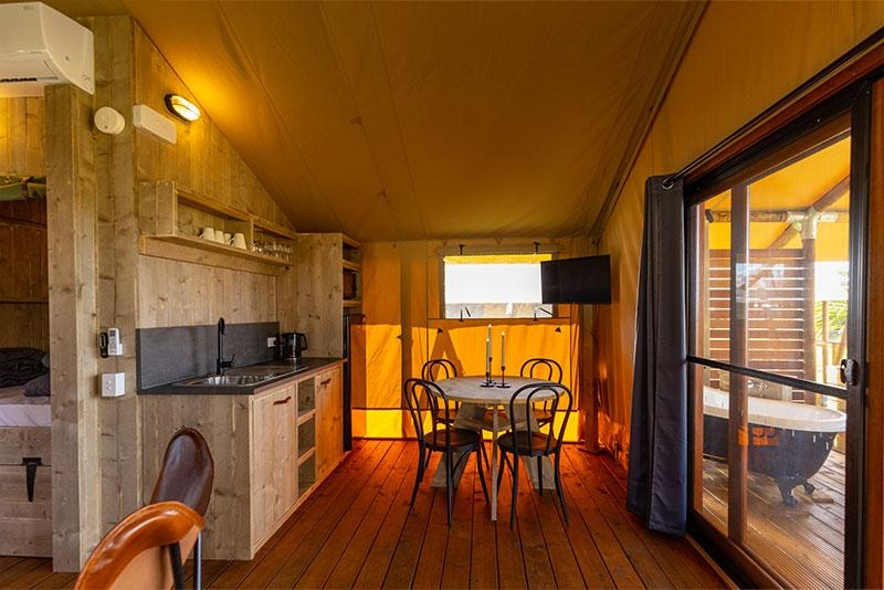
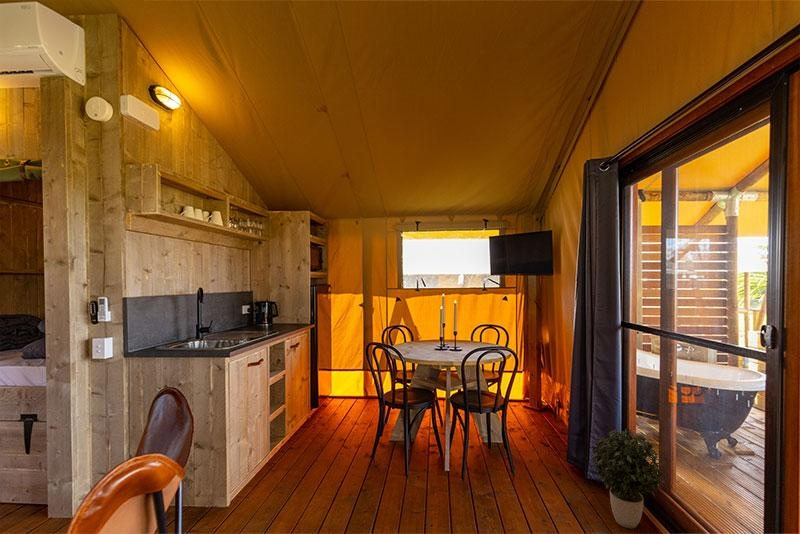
+ potted plant (626, 477)
